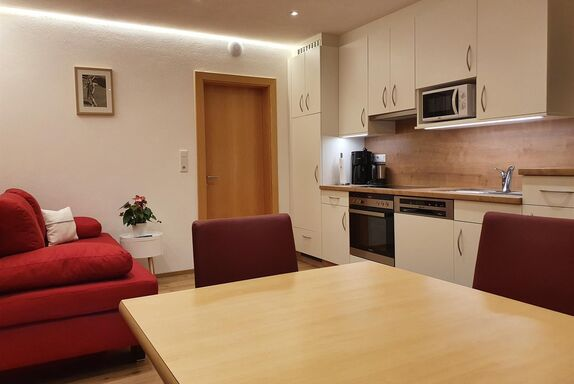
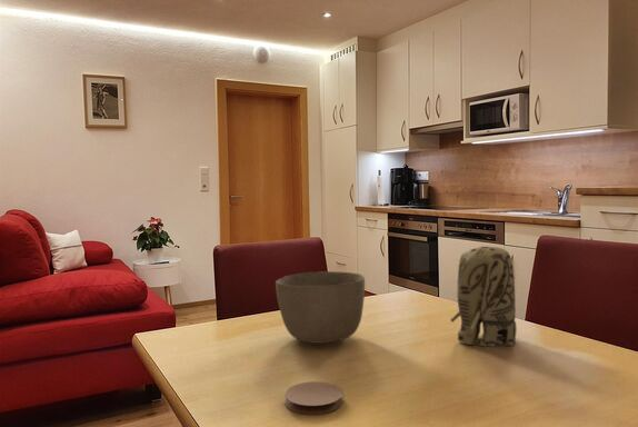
+ coaster (313, 396)
+ toy elephant (484, 294)
+ bowl (320, 308)
